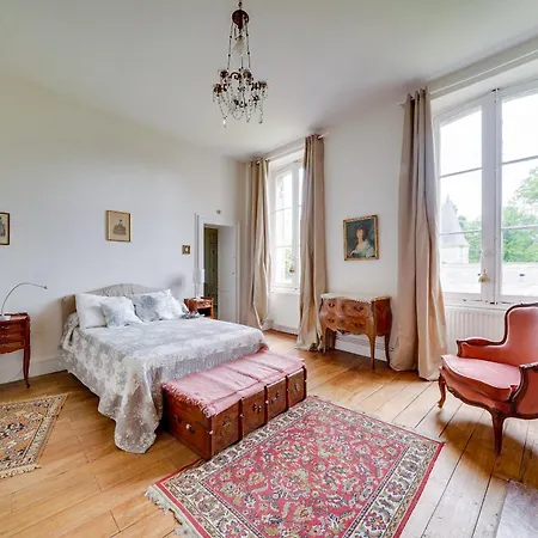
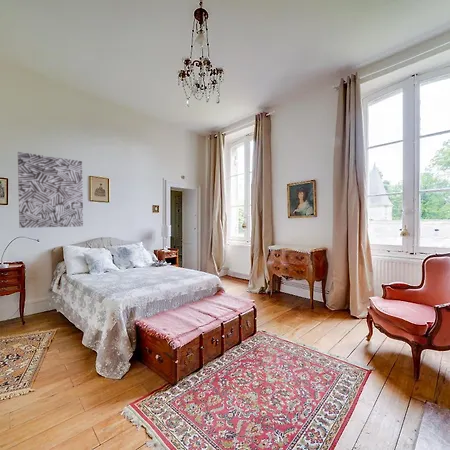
+ wall art (52, 192)
